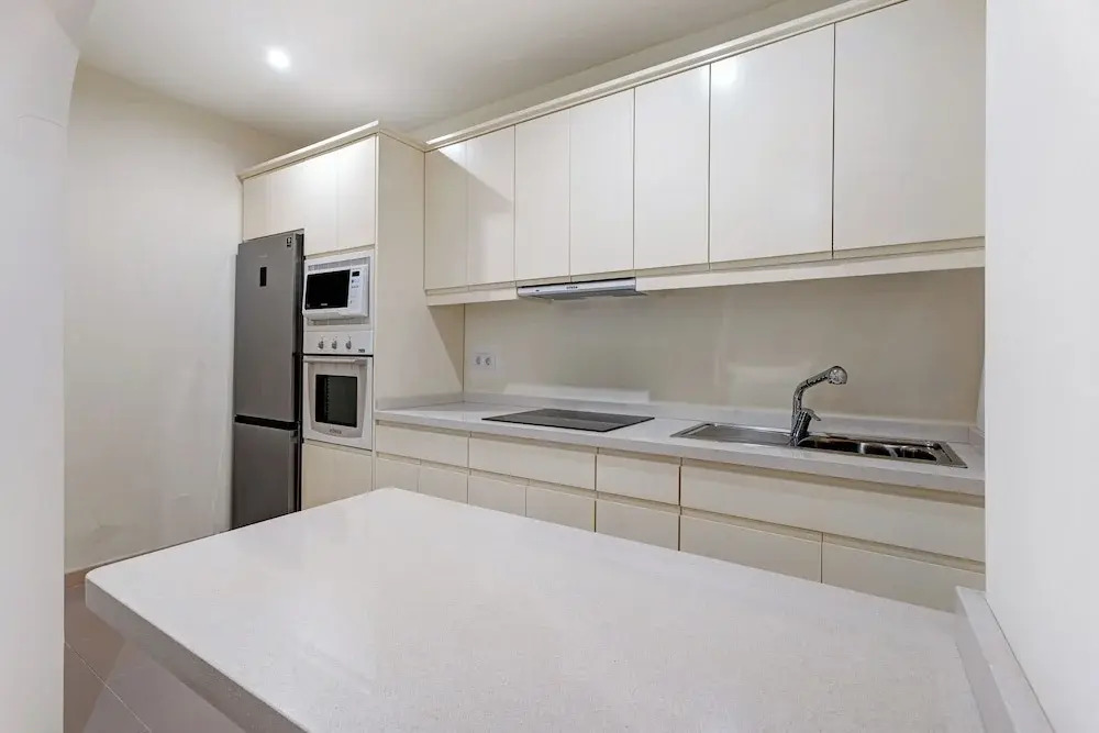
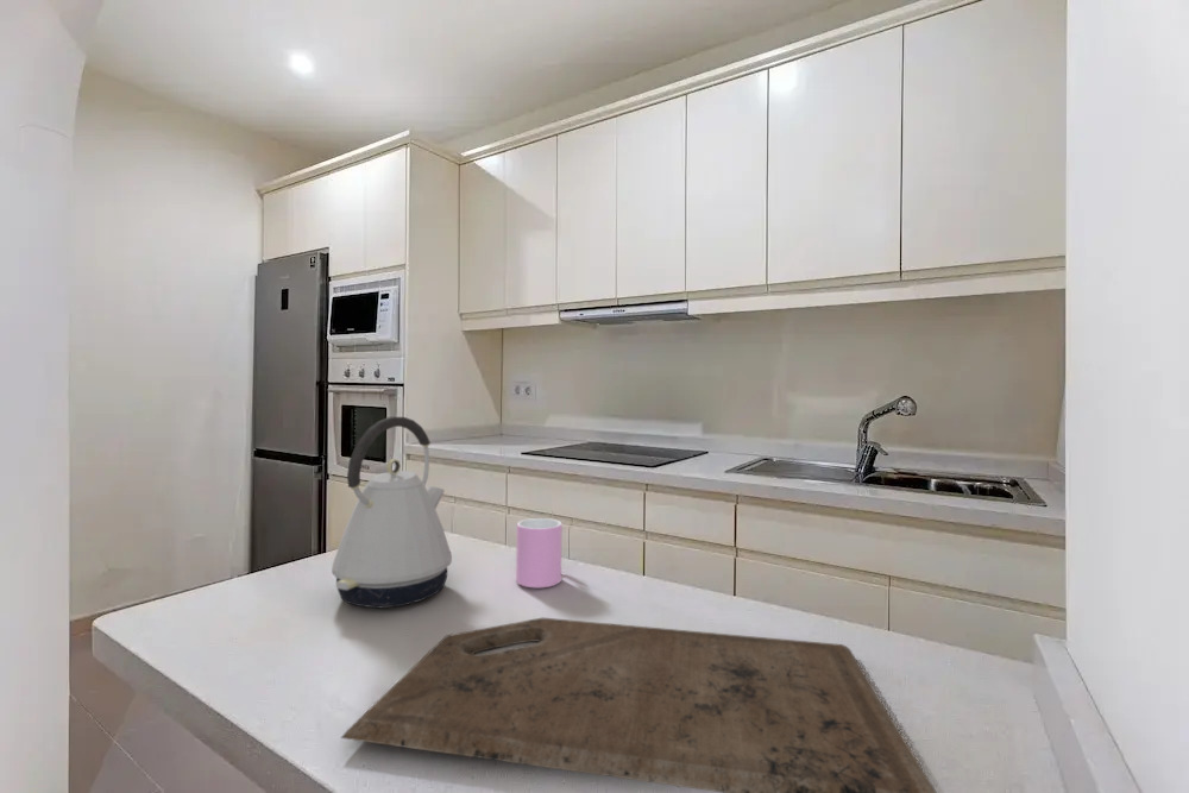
+ kettle (397, 503)
+ cutting board (635, 686)
+ cup (542, 548)
